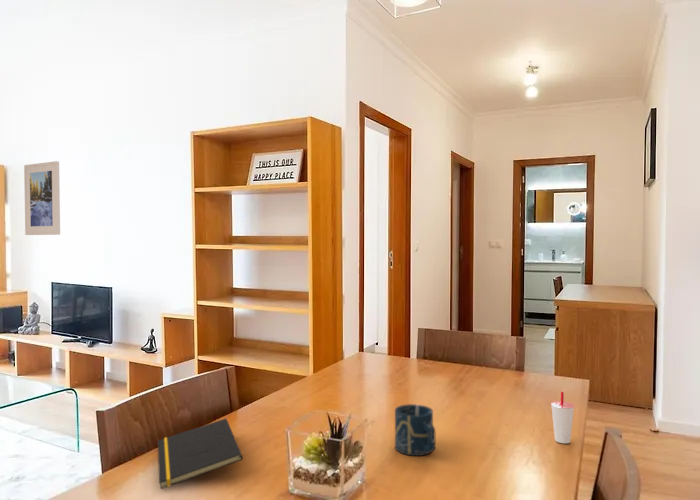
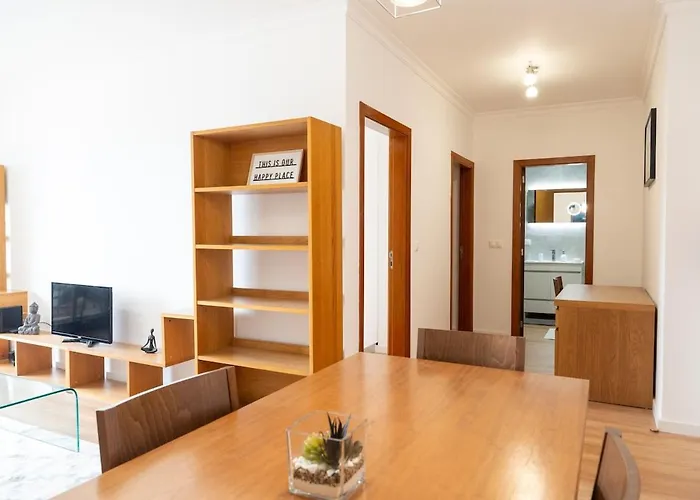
- cup (562, 416)
- notepad (197, 449)
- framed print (41, 199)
- cup (417, 431)
